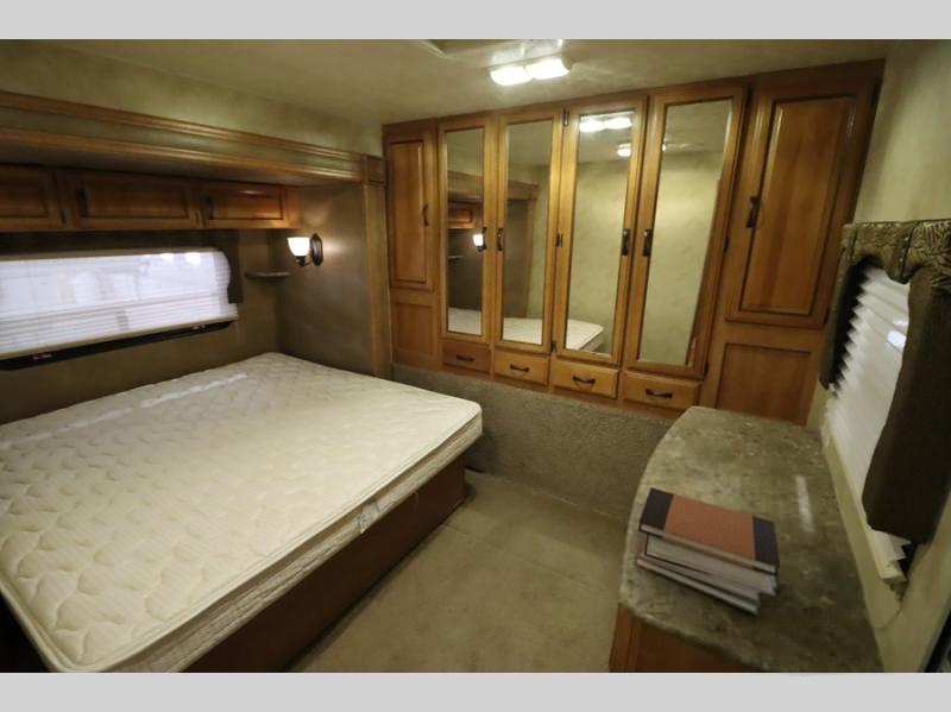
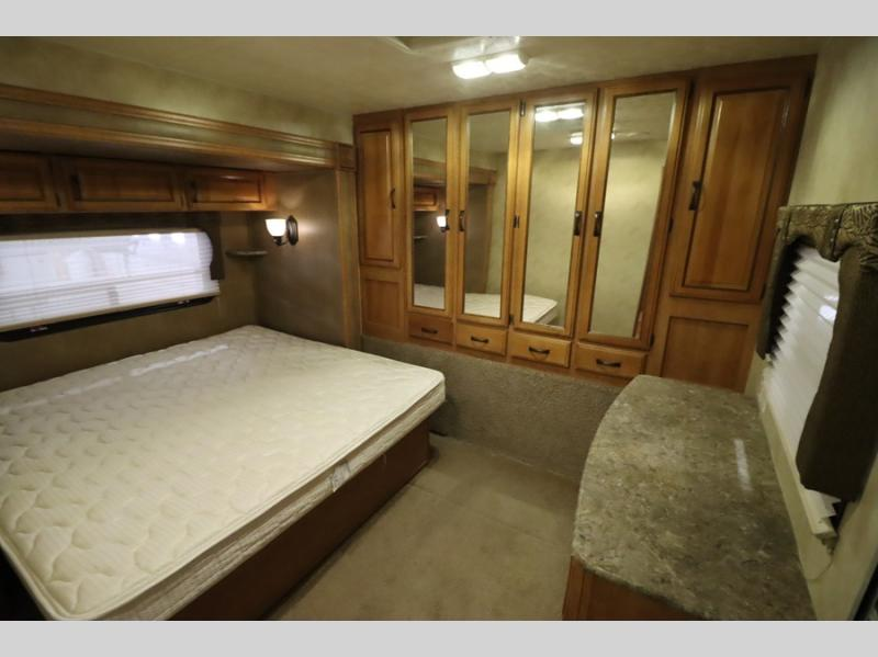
- book stack (703, 546)
